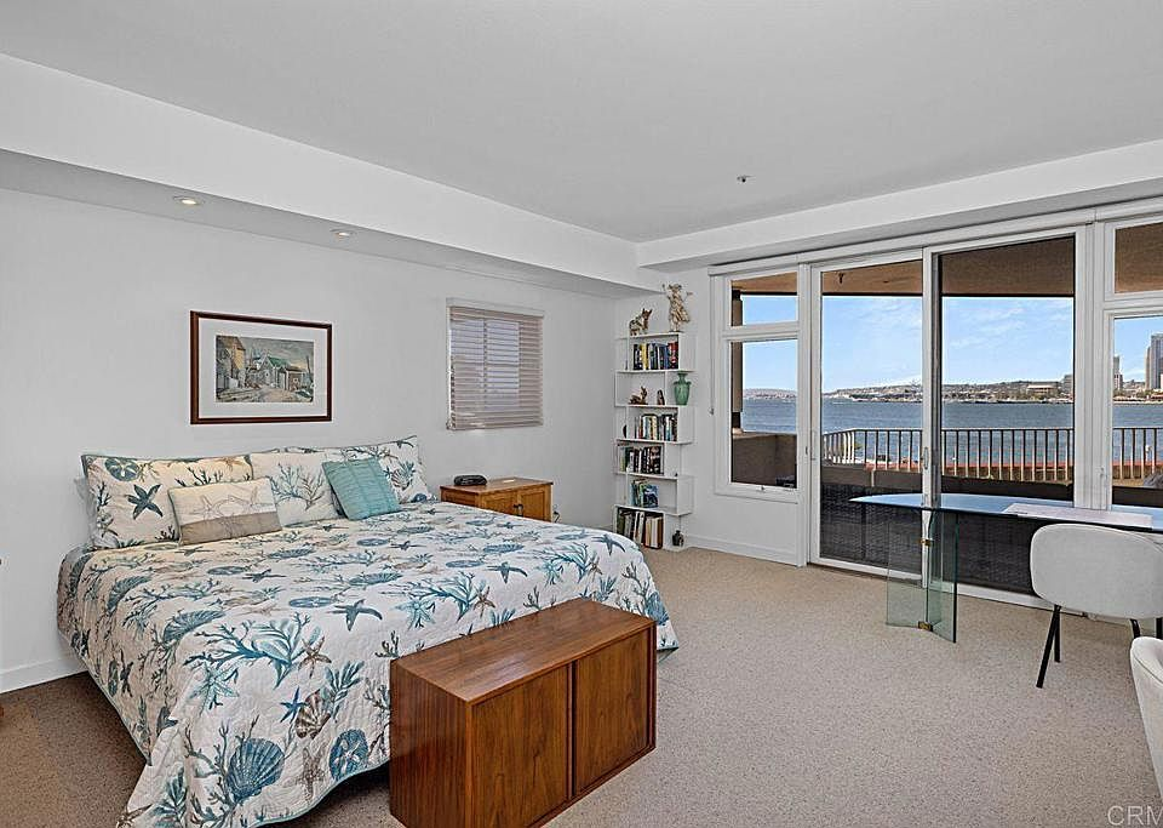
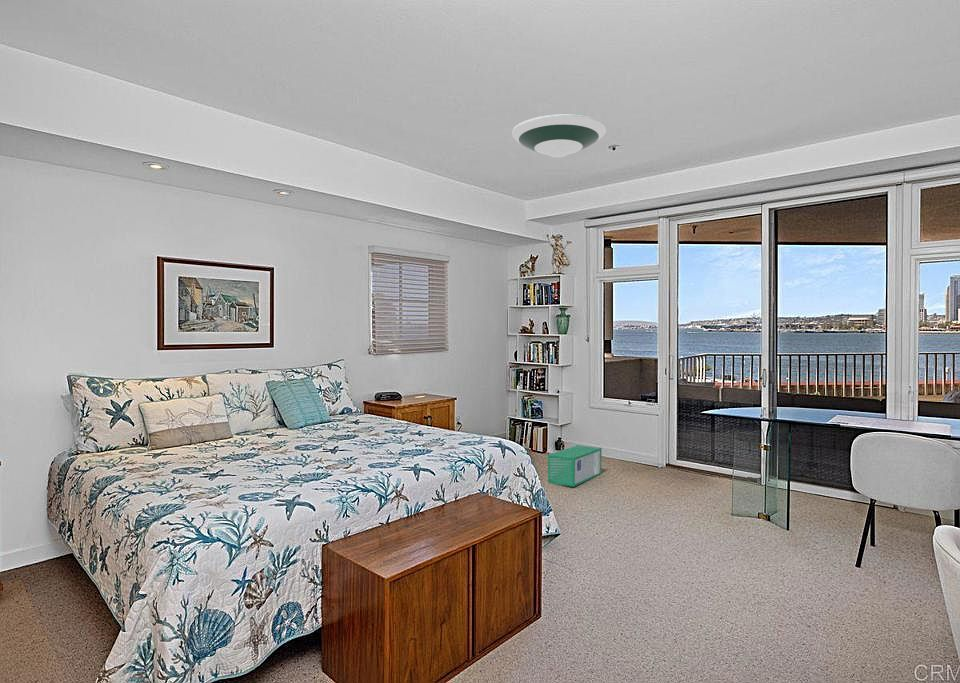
+ storage bin (575, 464)
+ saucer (558, 143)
